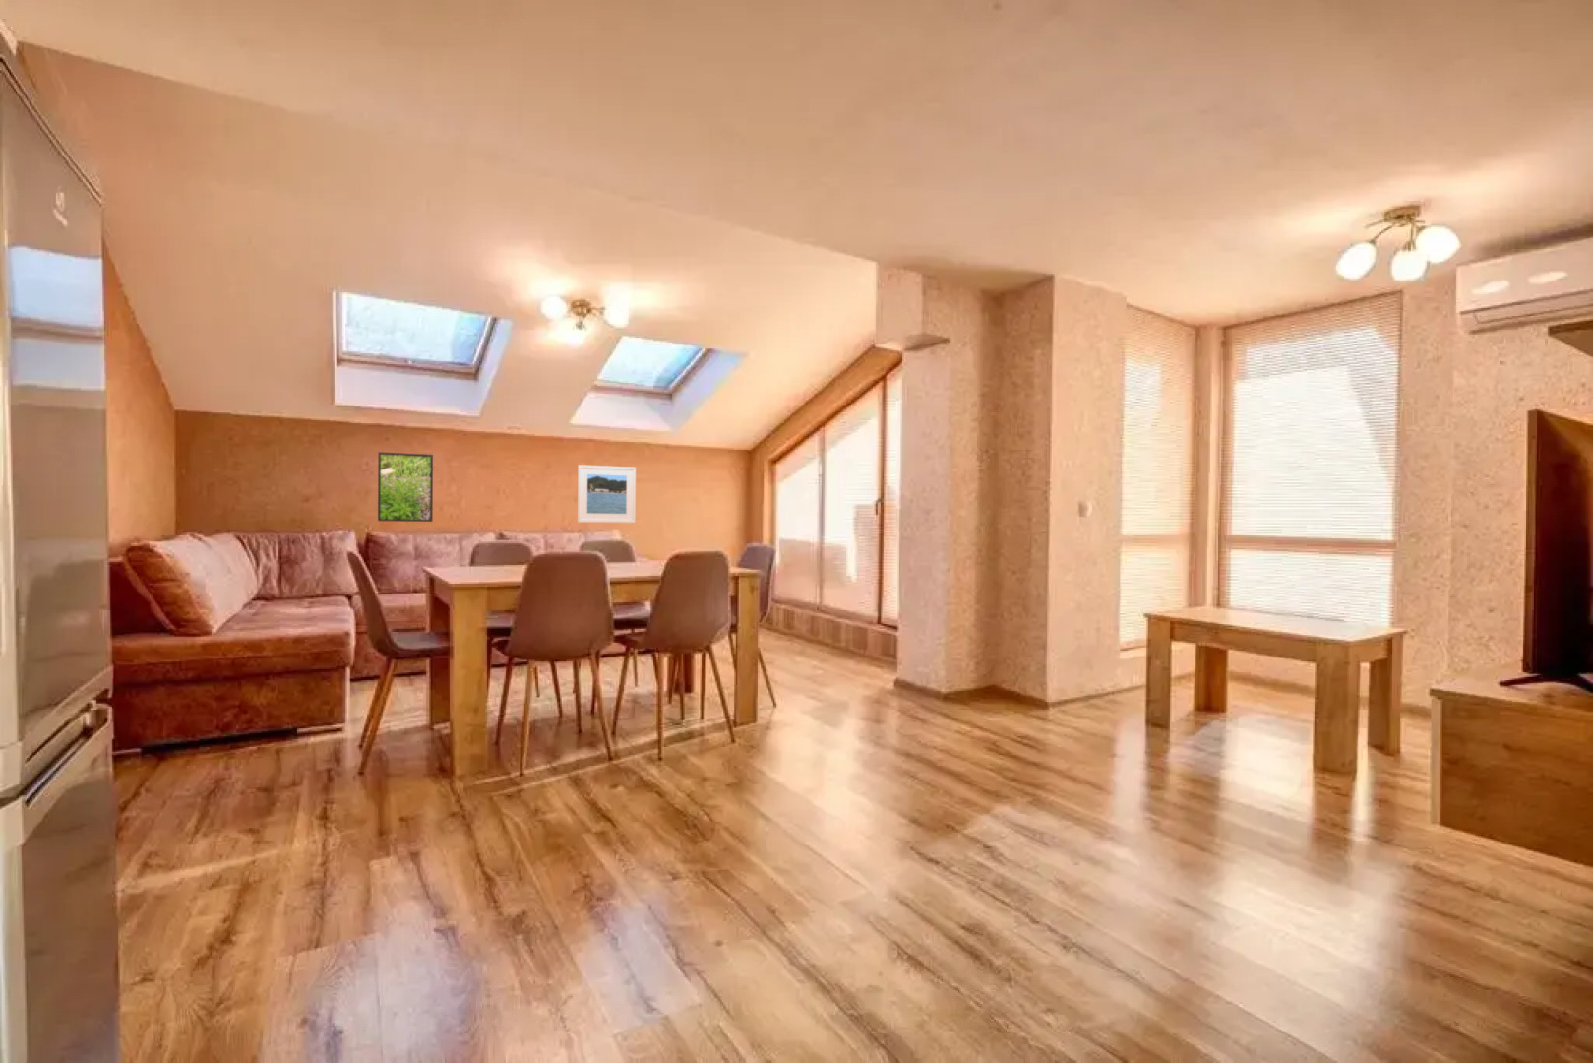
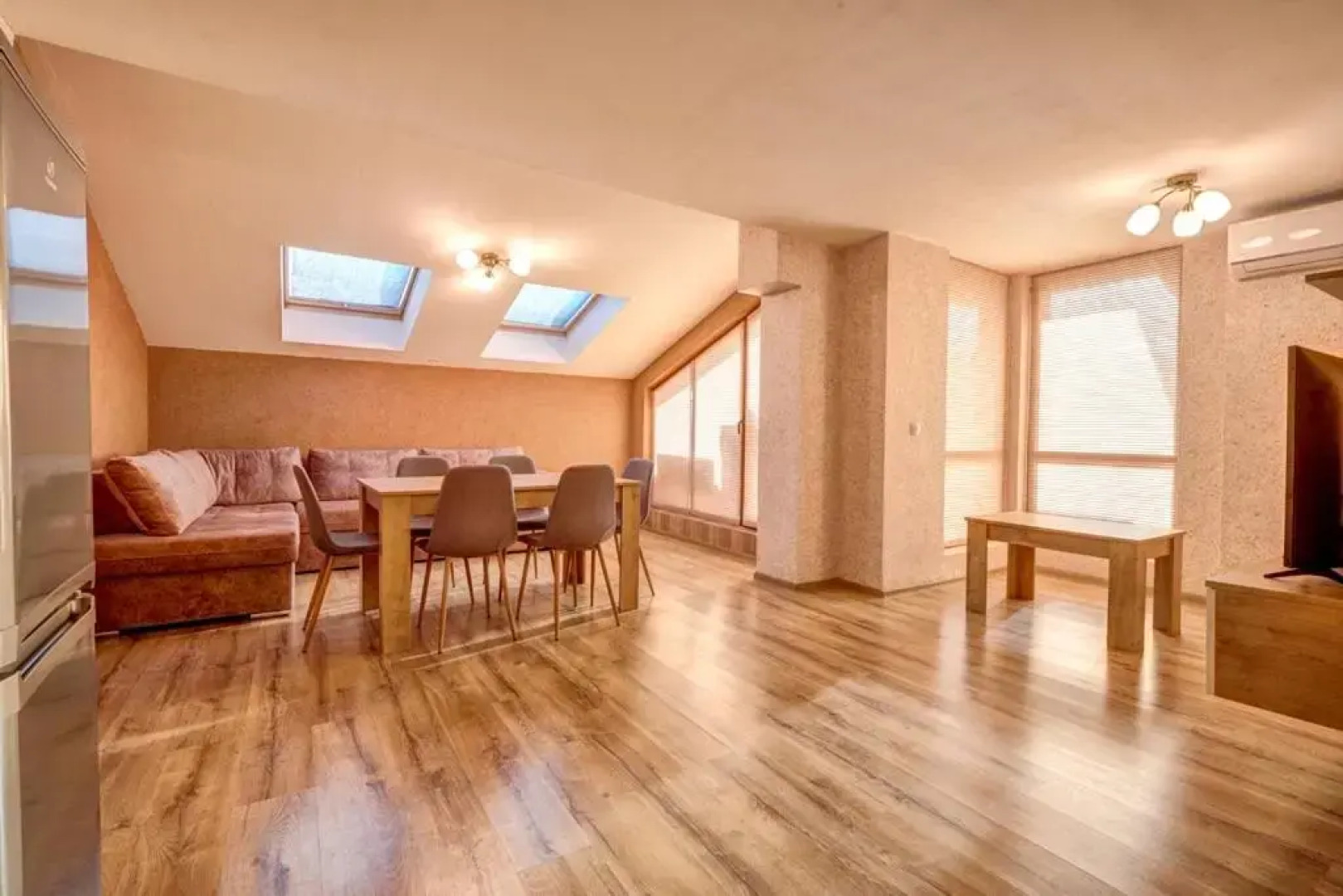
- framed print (406, 488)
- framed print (606, 494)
